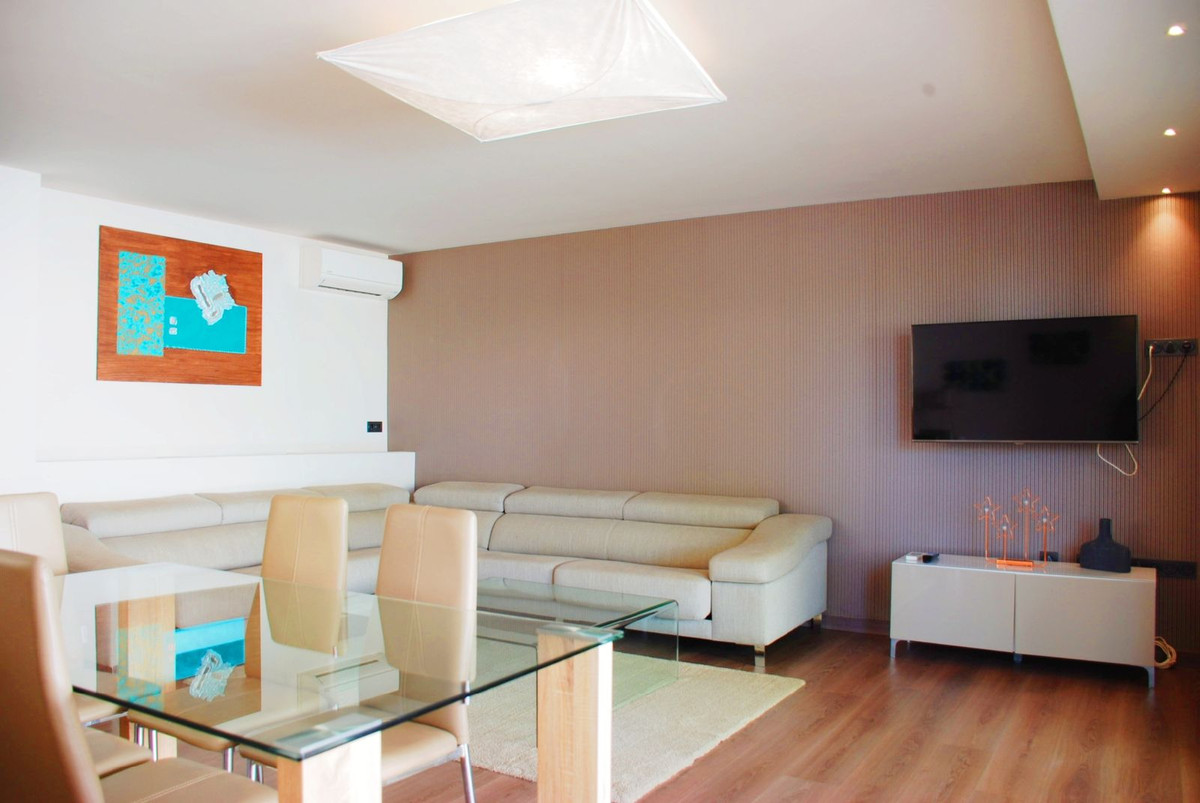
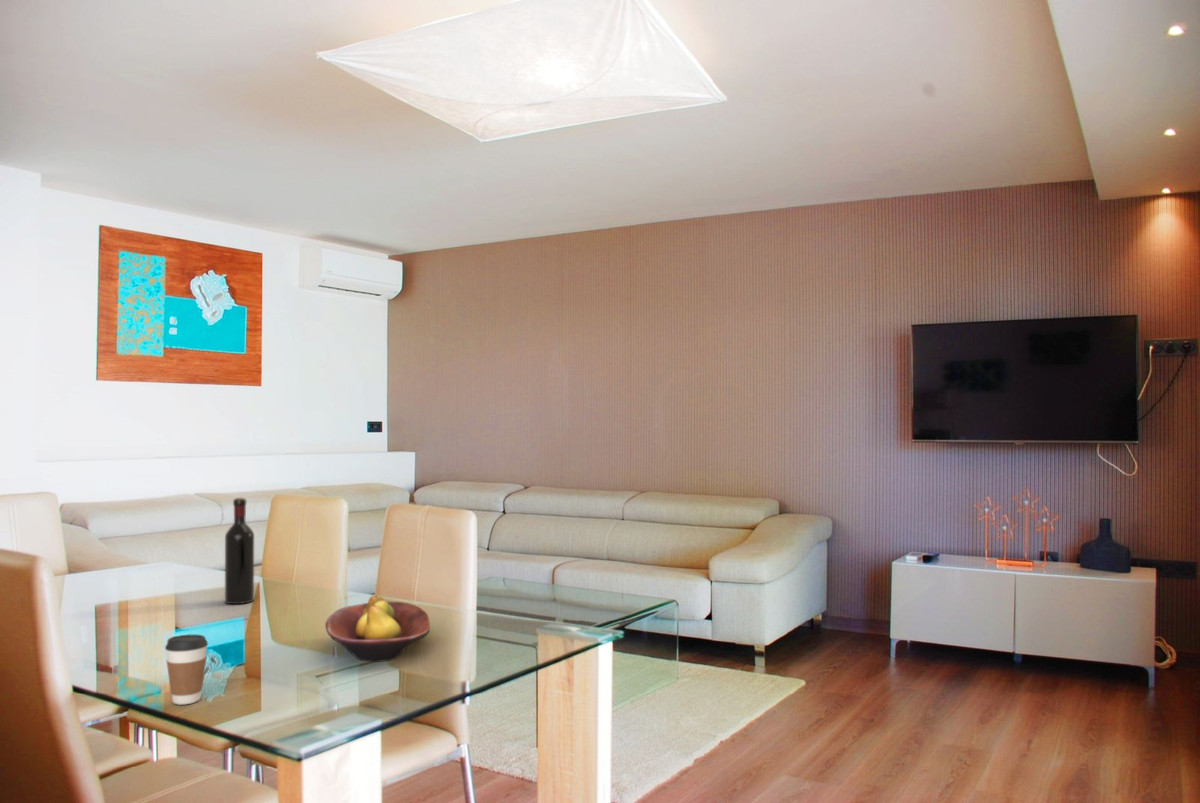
+ wine bottle (239, 549)
+ coffee cup (186, 668)
+ fruit bowl (378, 622)
